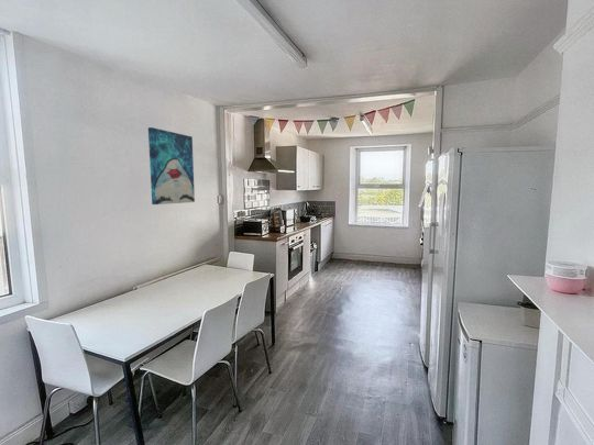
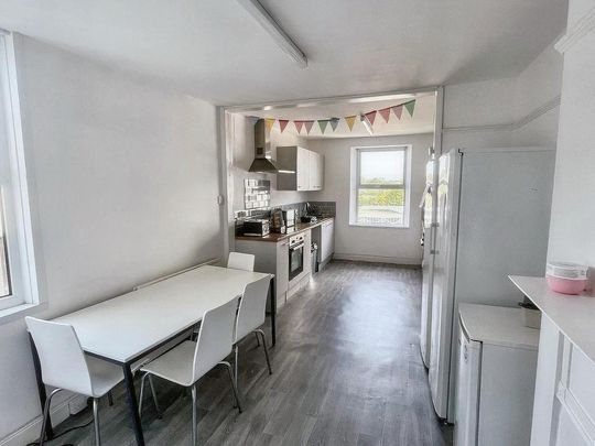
- wall art (173, 168)
